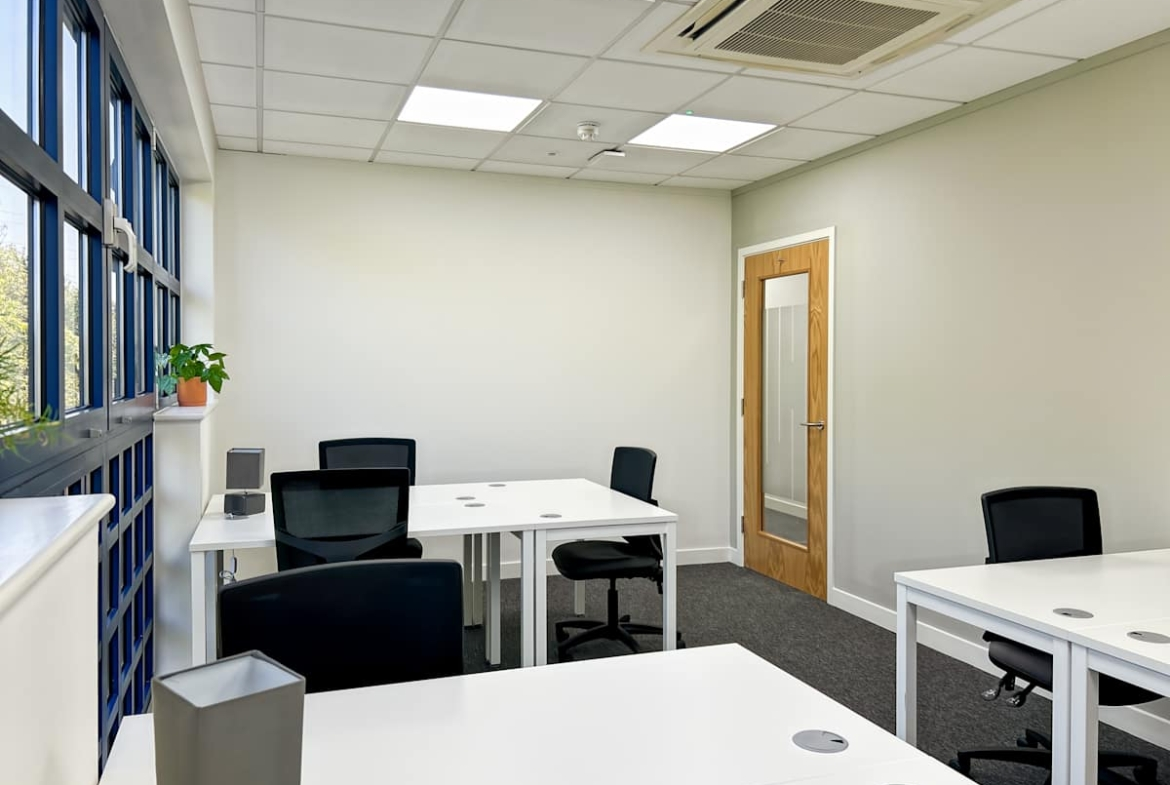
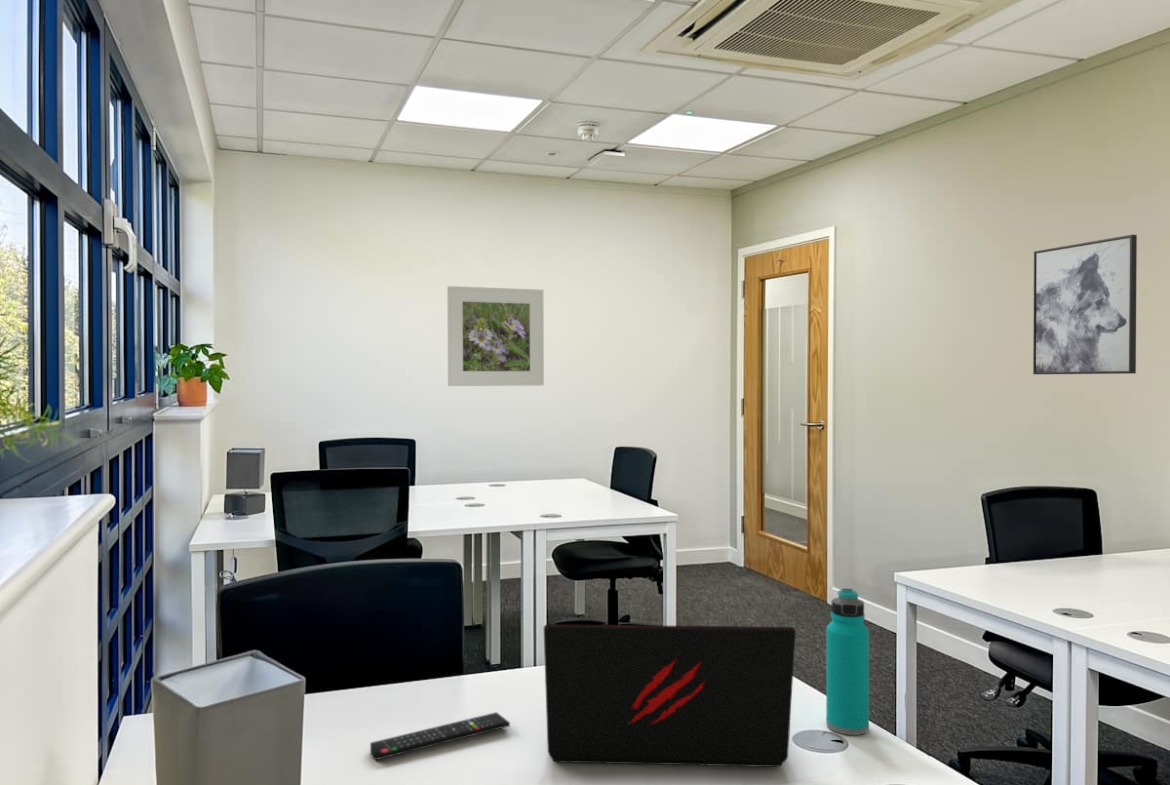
+ remote control (440, 736)
+ water bottle (847, 658)
+ wall art (1081, 308)
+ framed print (496, 336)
+ laptop (664, 672)
